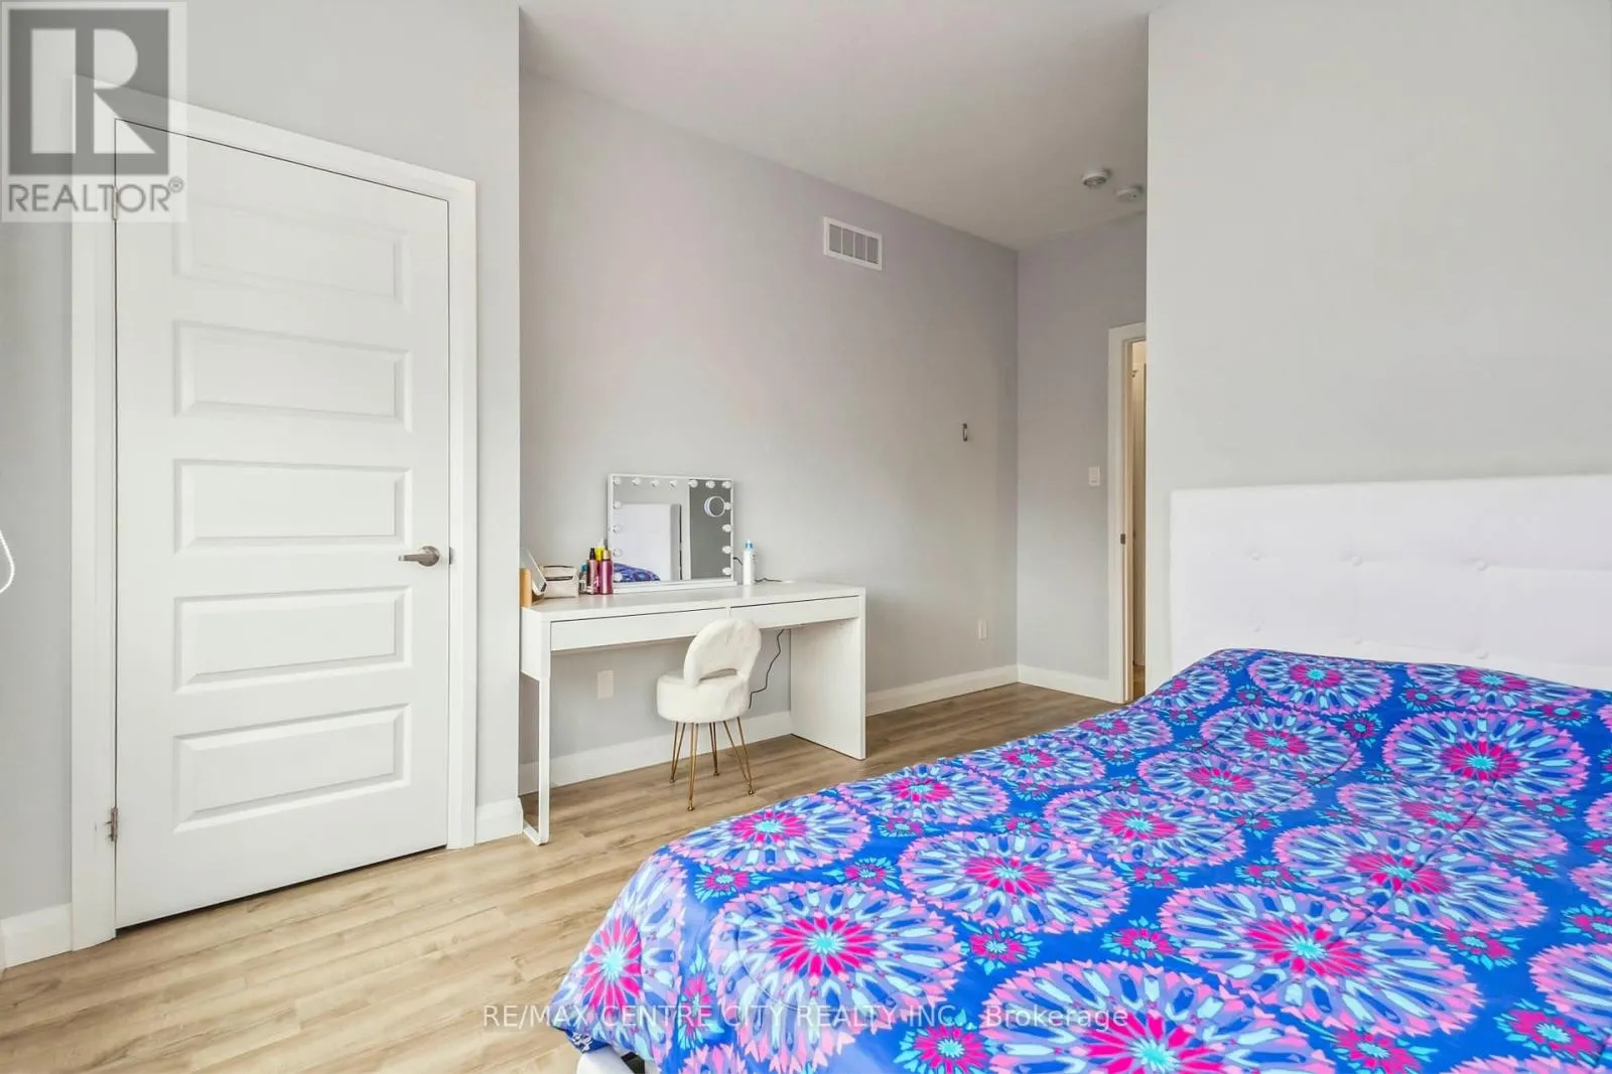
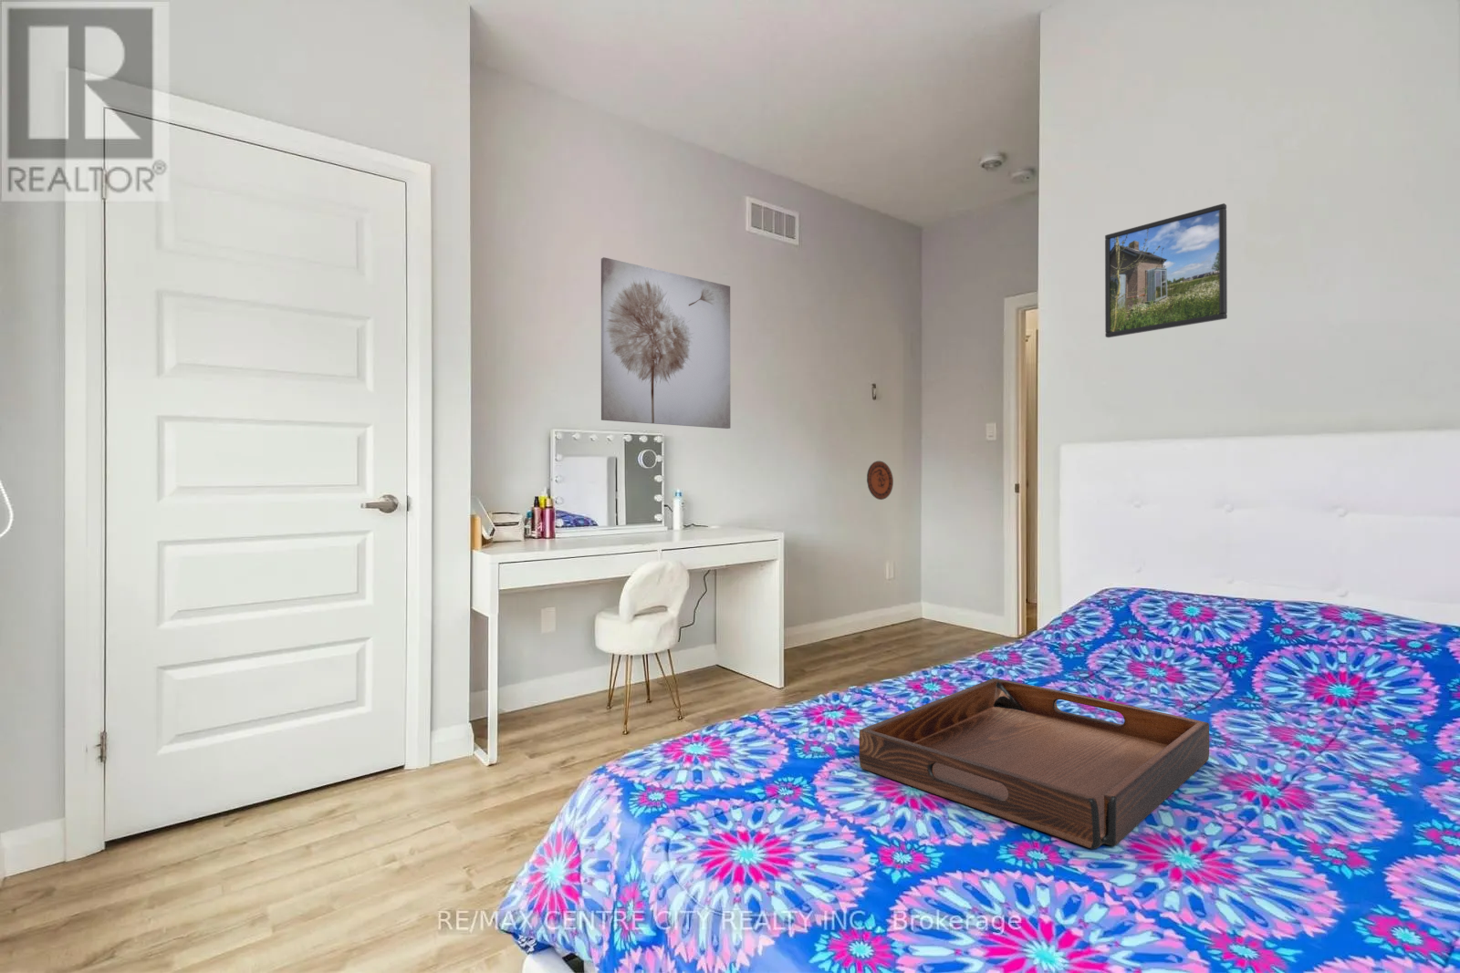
+ wall art (670, 349)
+ serving tray (1035, 743)
+ decorative plate (879, 480)
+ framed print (1162, 275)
